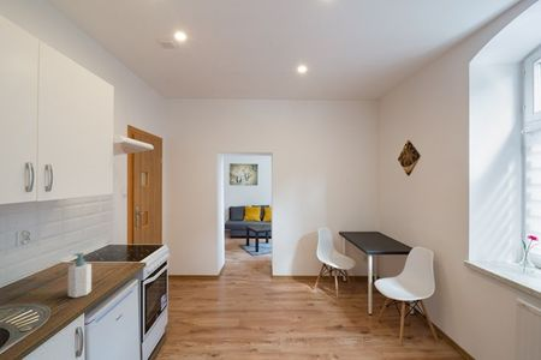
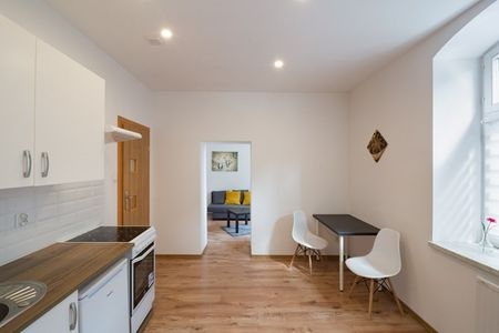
- soap bottle (79, 274)
